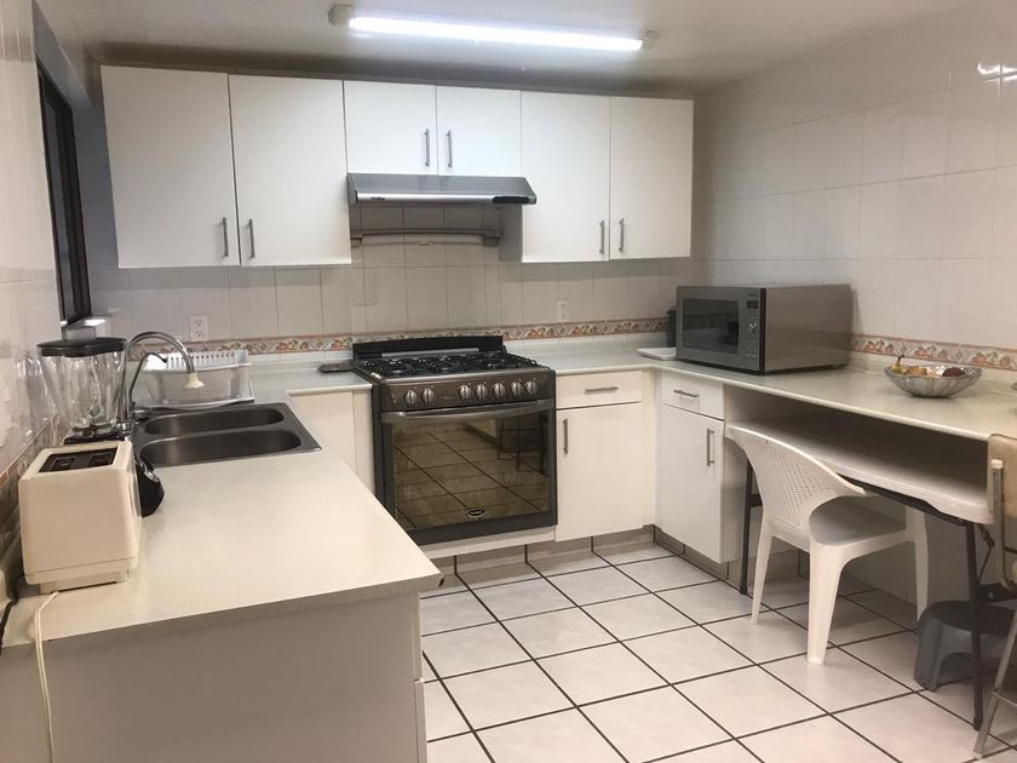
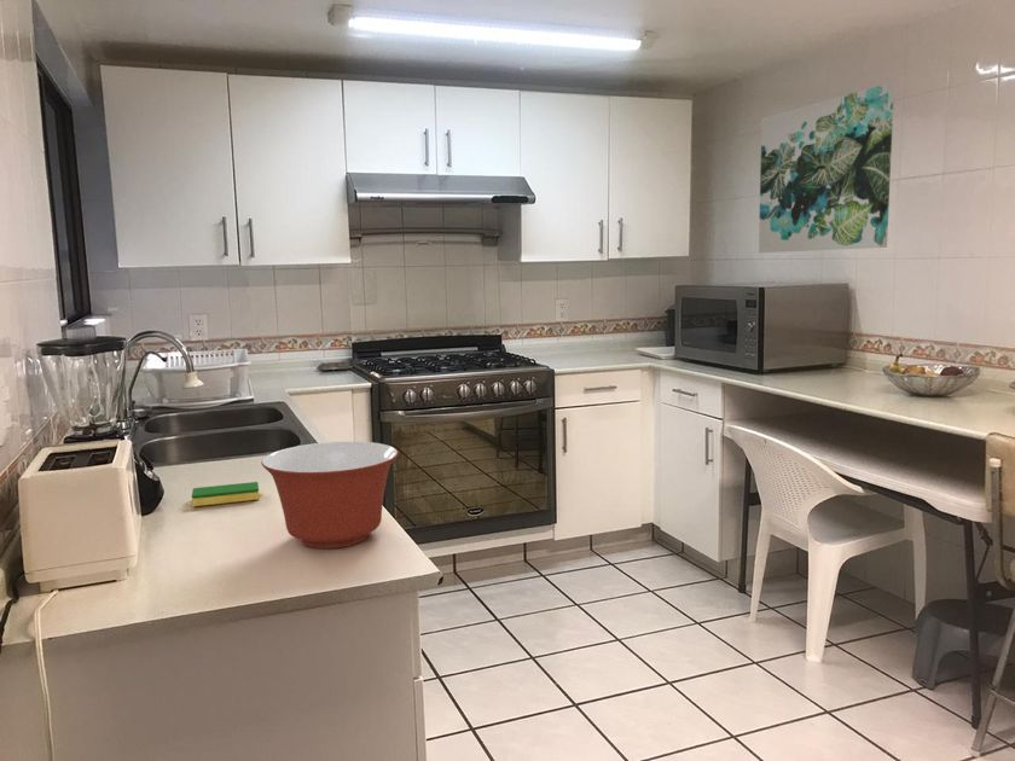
+ wall art (819, 178)
+ dish sponge (226, 493)
+ mixing bowl (332, 496)
